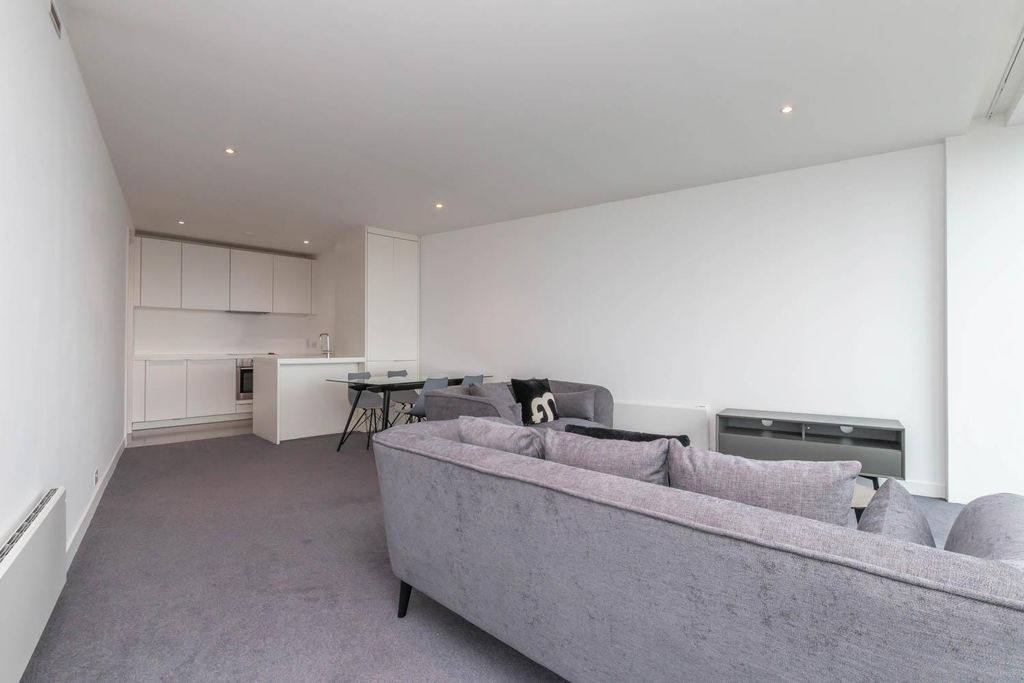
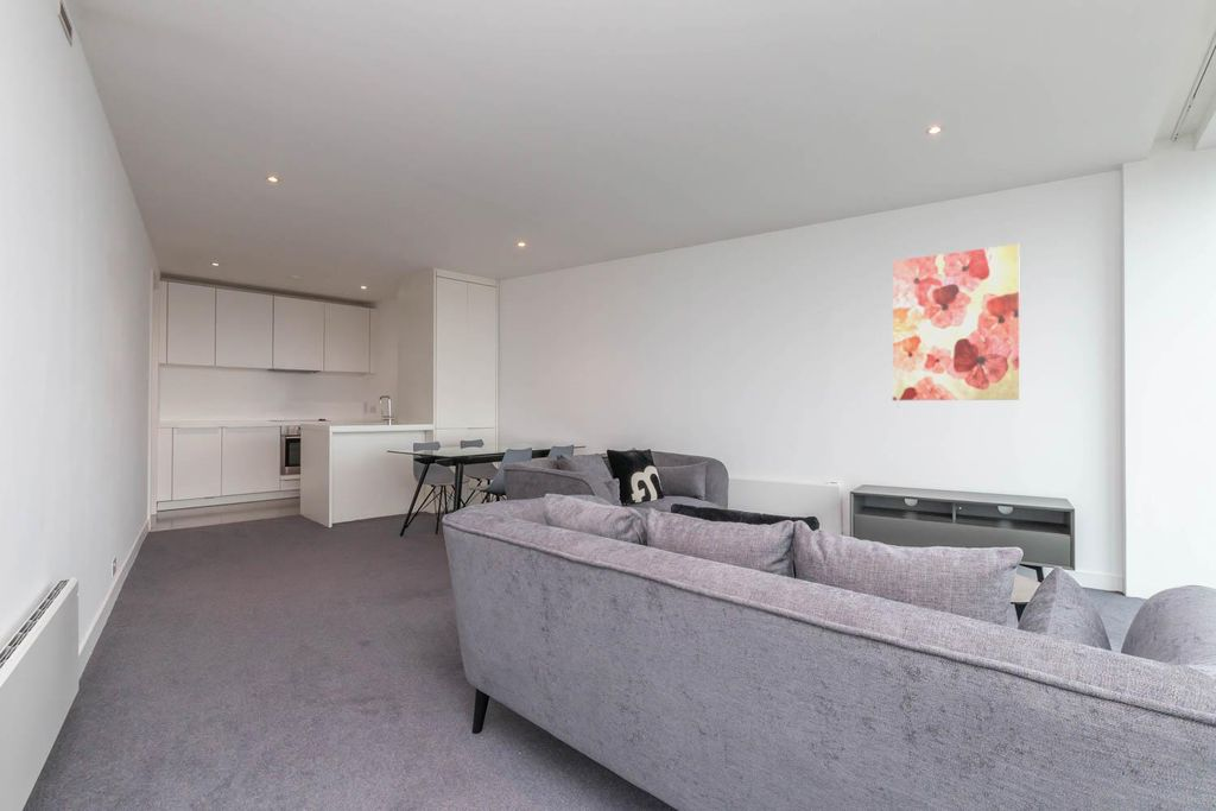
+ wall art (952, 327)
